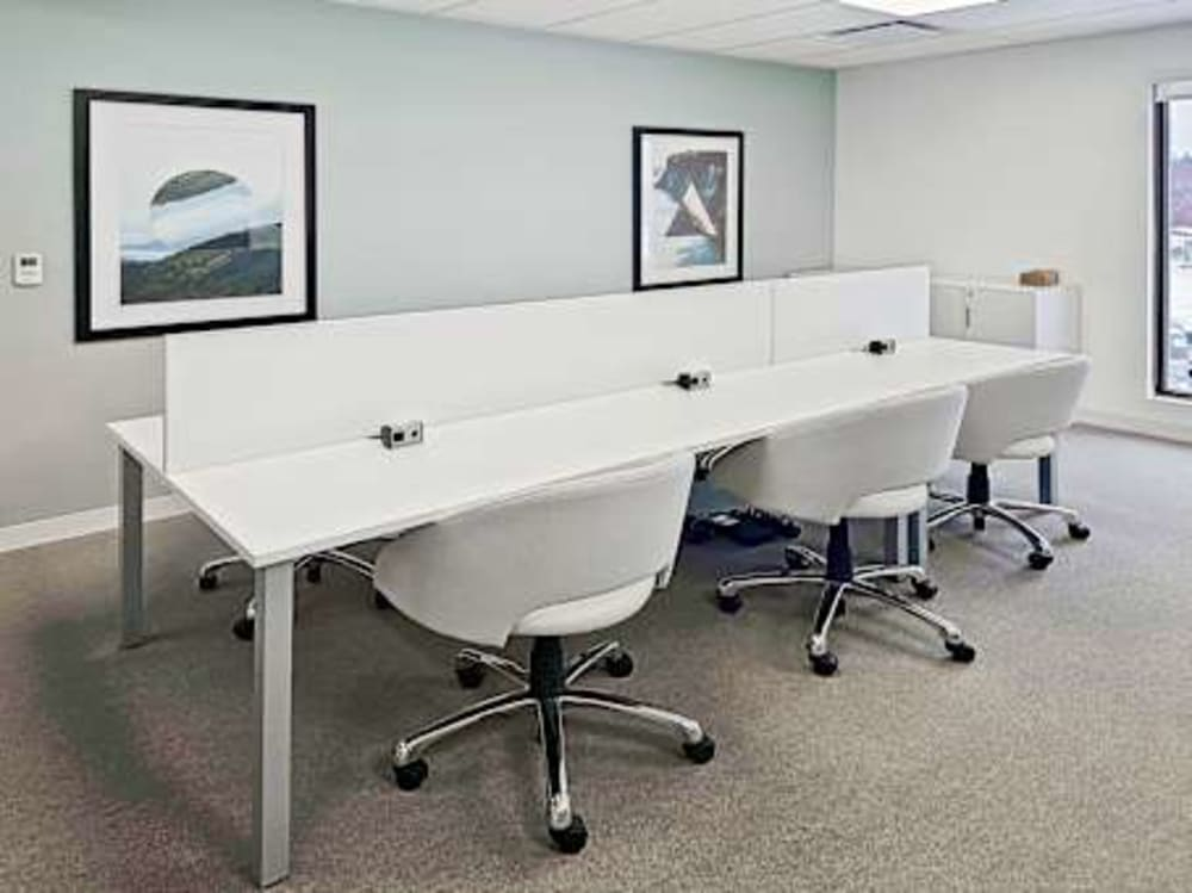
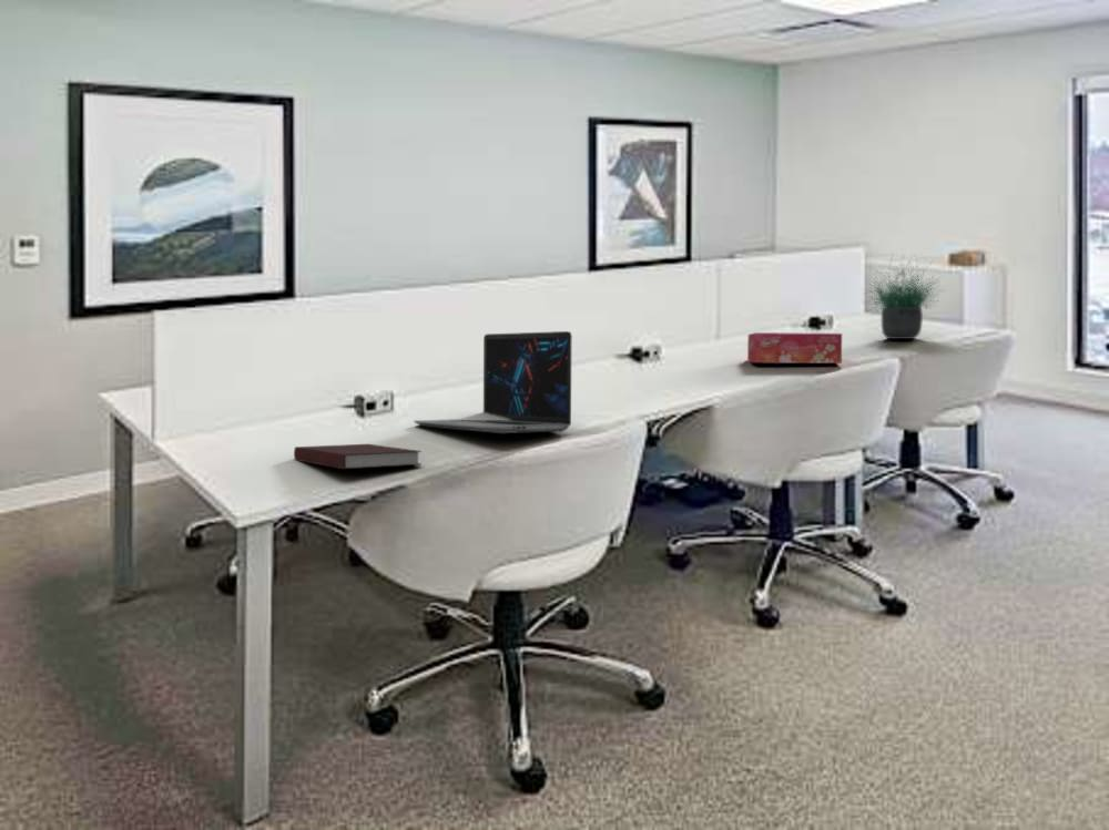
+ laptop (490, 380)
+ notebook (356, 455)
+ tissue box (793, 348)
+ potted plant (902, 295)
